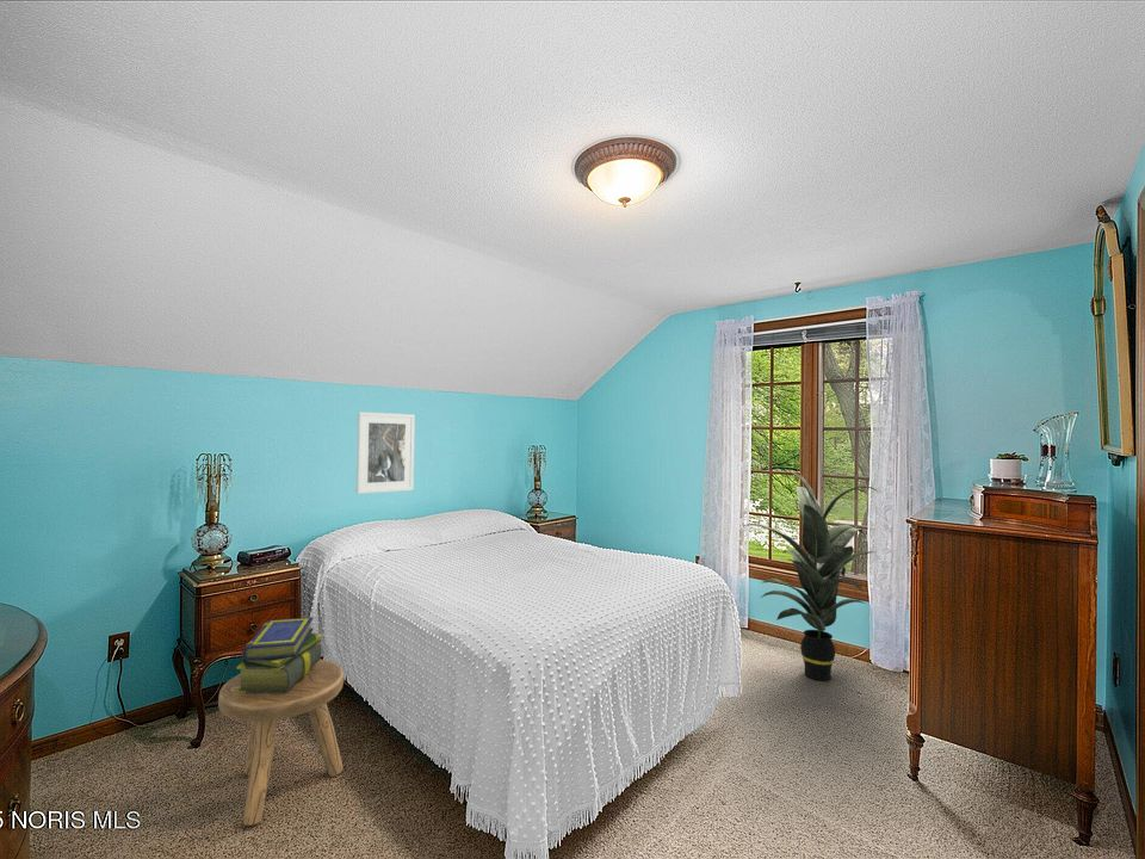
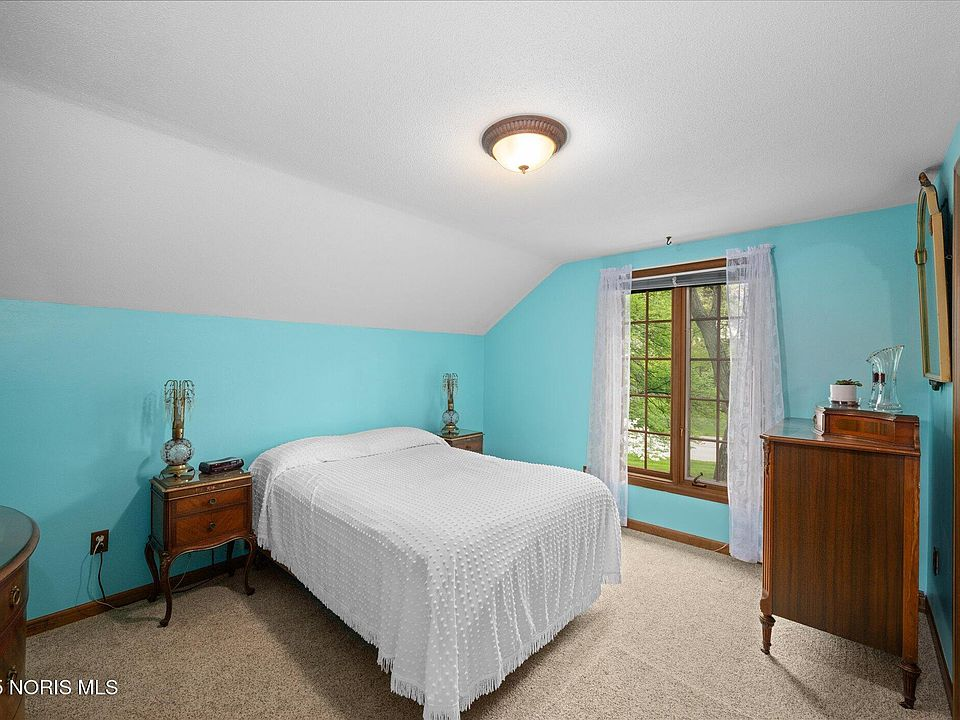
- indoor plant (812, 571)
- stack of books (281, 653)
- stool (274, 734)
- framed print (386, 452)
